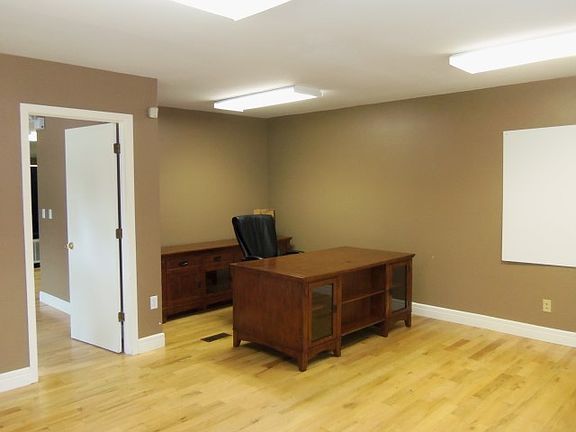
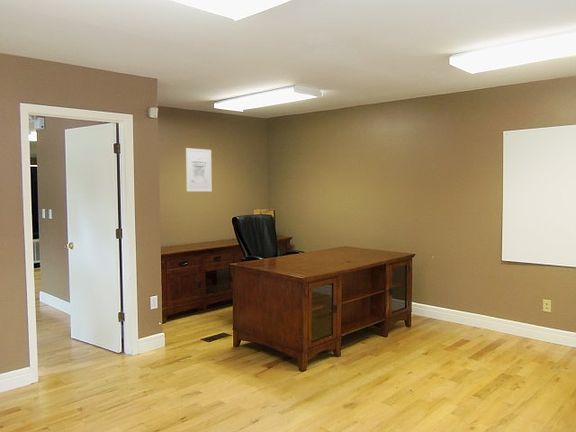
+ wall art (199, 170)
